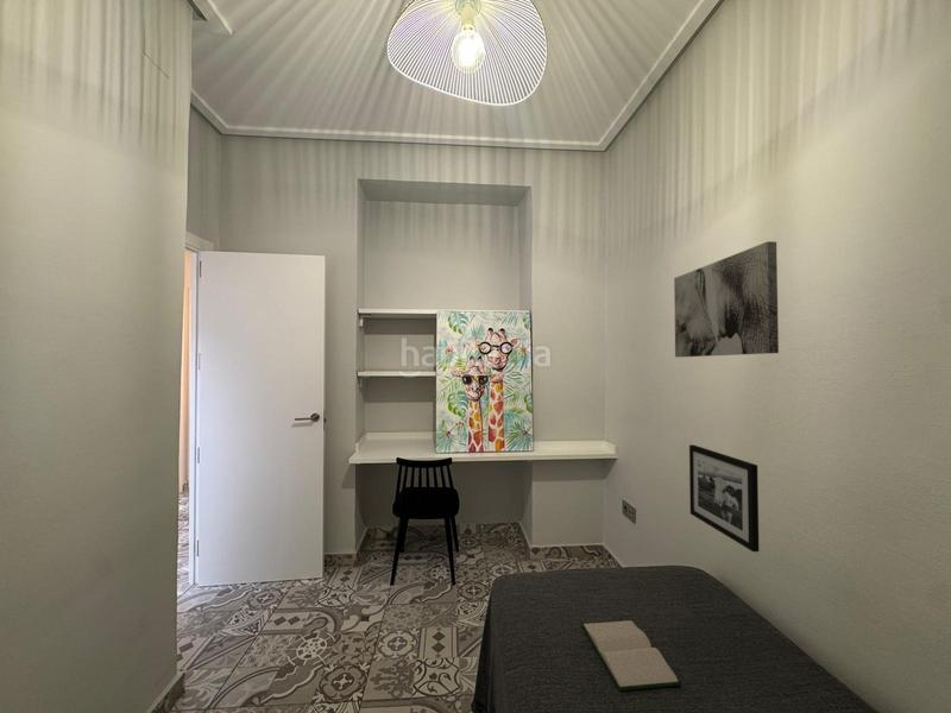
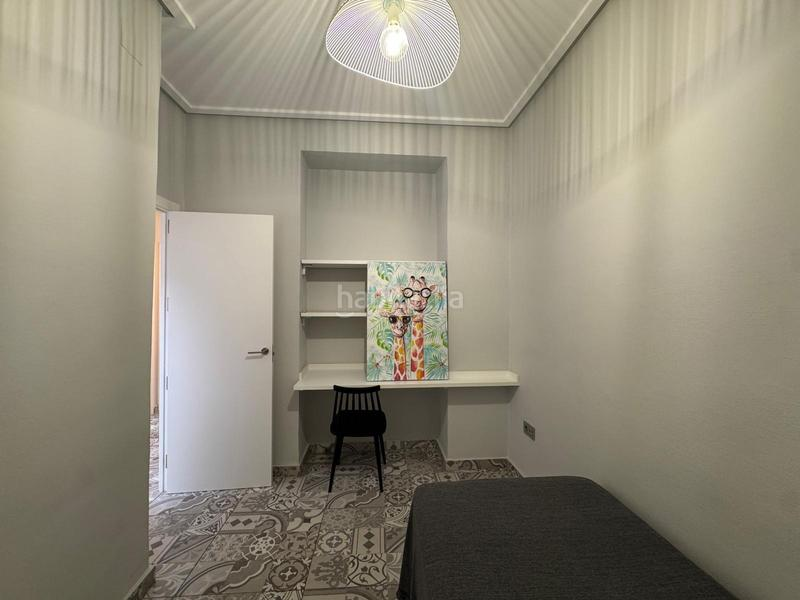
- wall art (717, 309)
- picture frame (719, 492)
- hardback book (625, 648)
